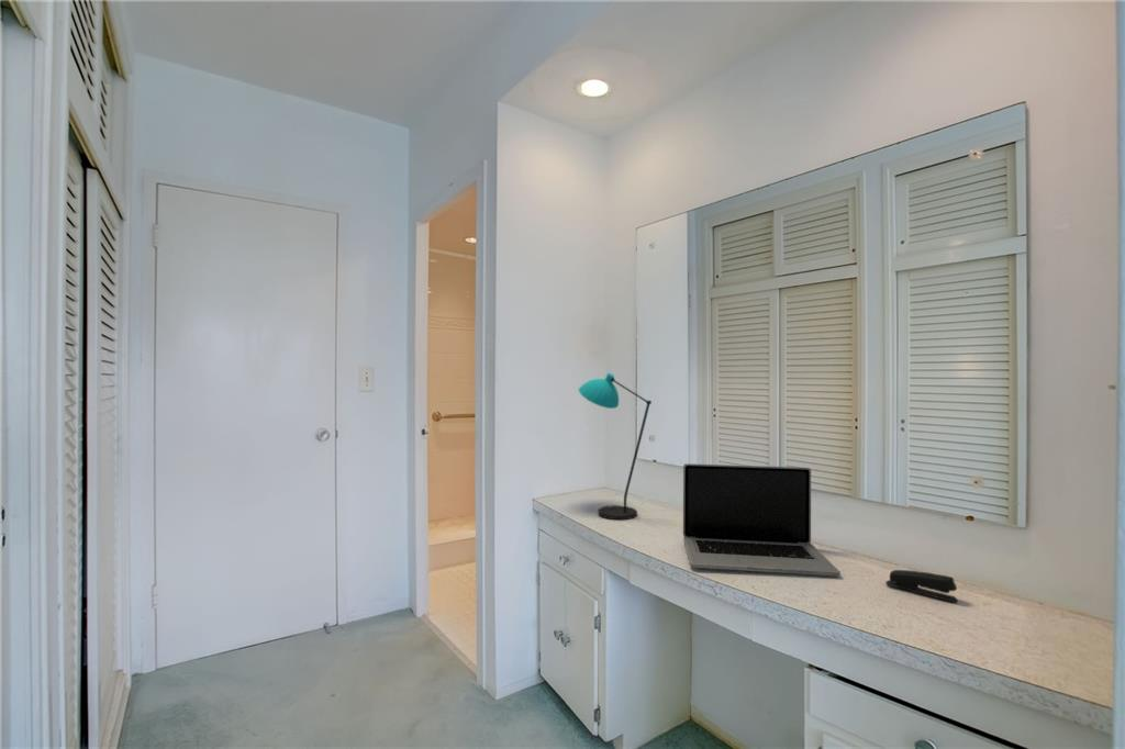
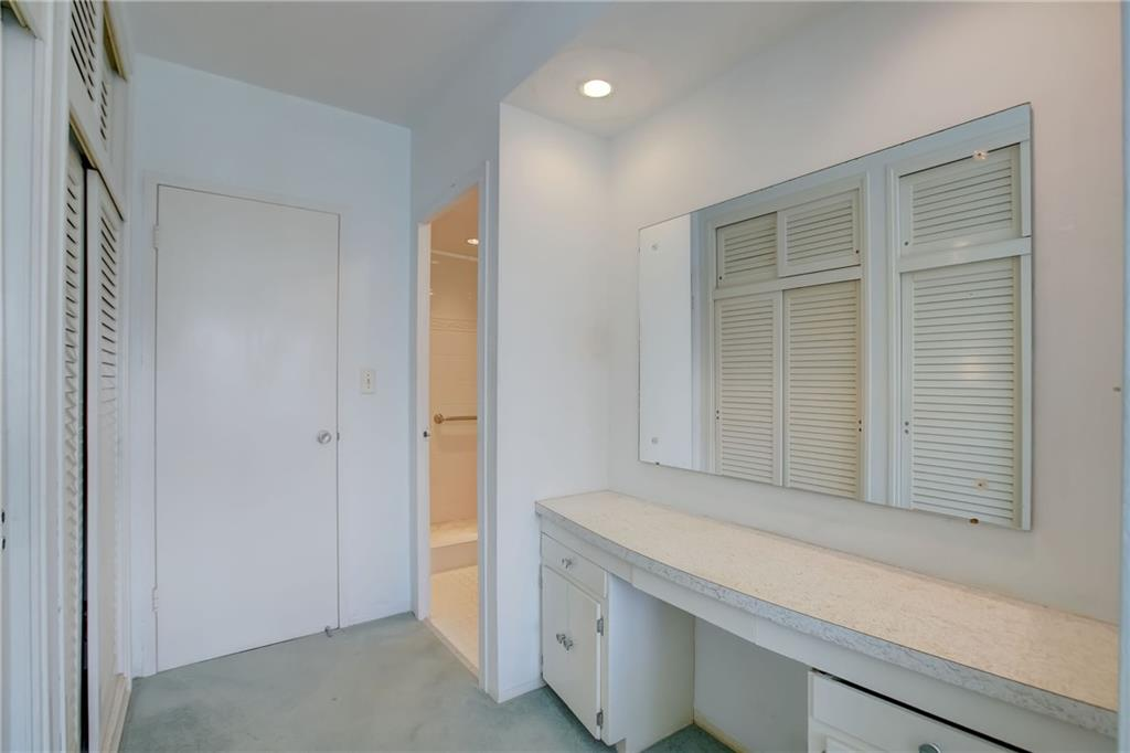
- laptop (754, 515)
- stapler (920, 581)
- desk lamp (635, 449)
